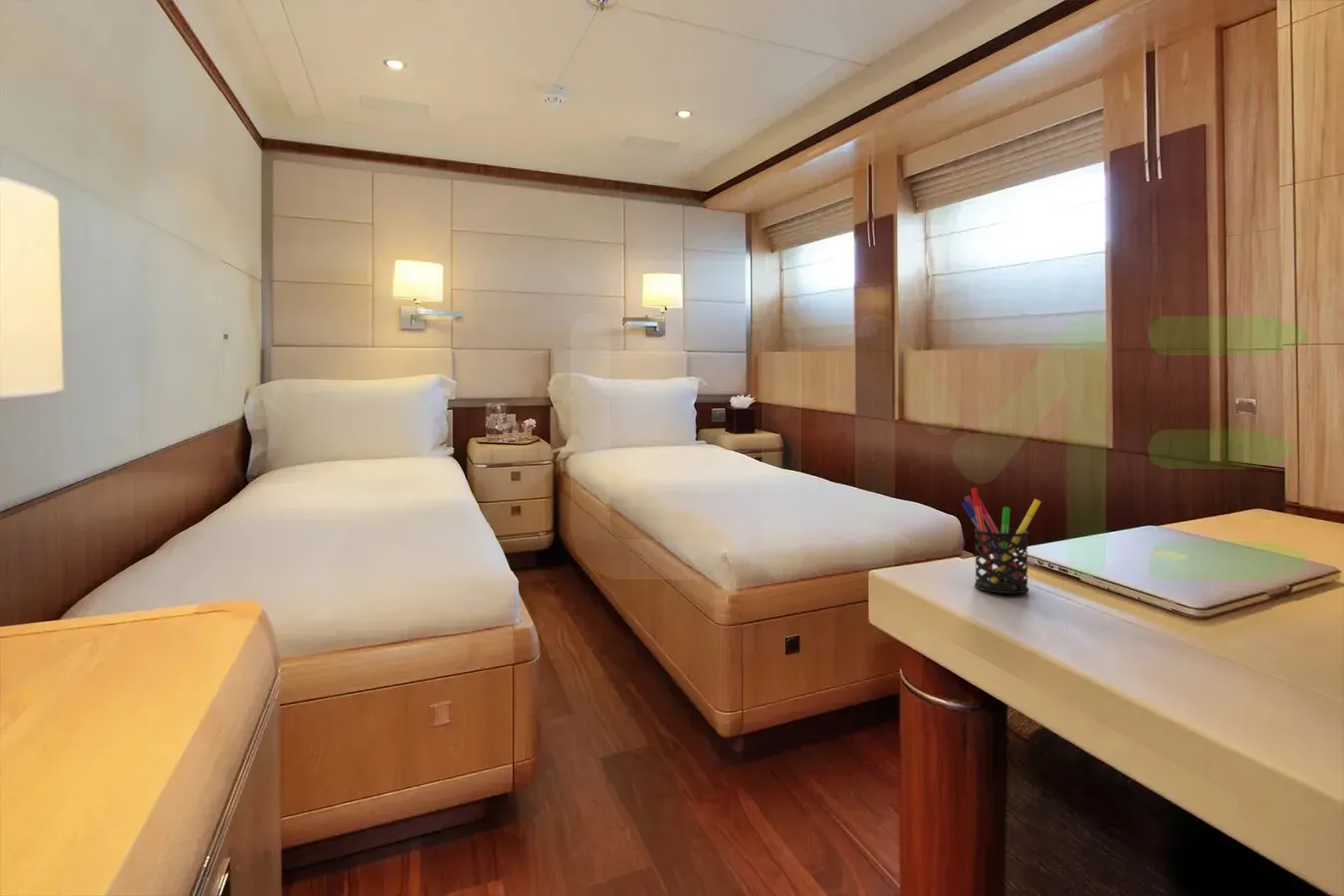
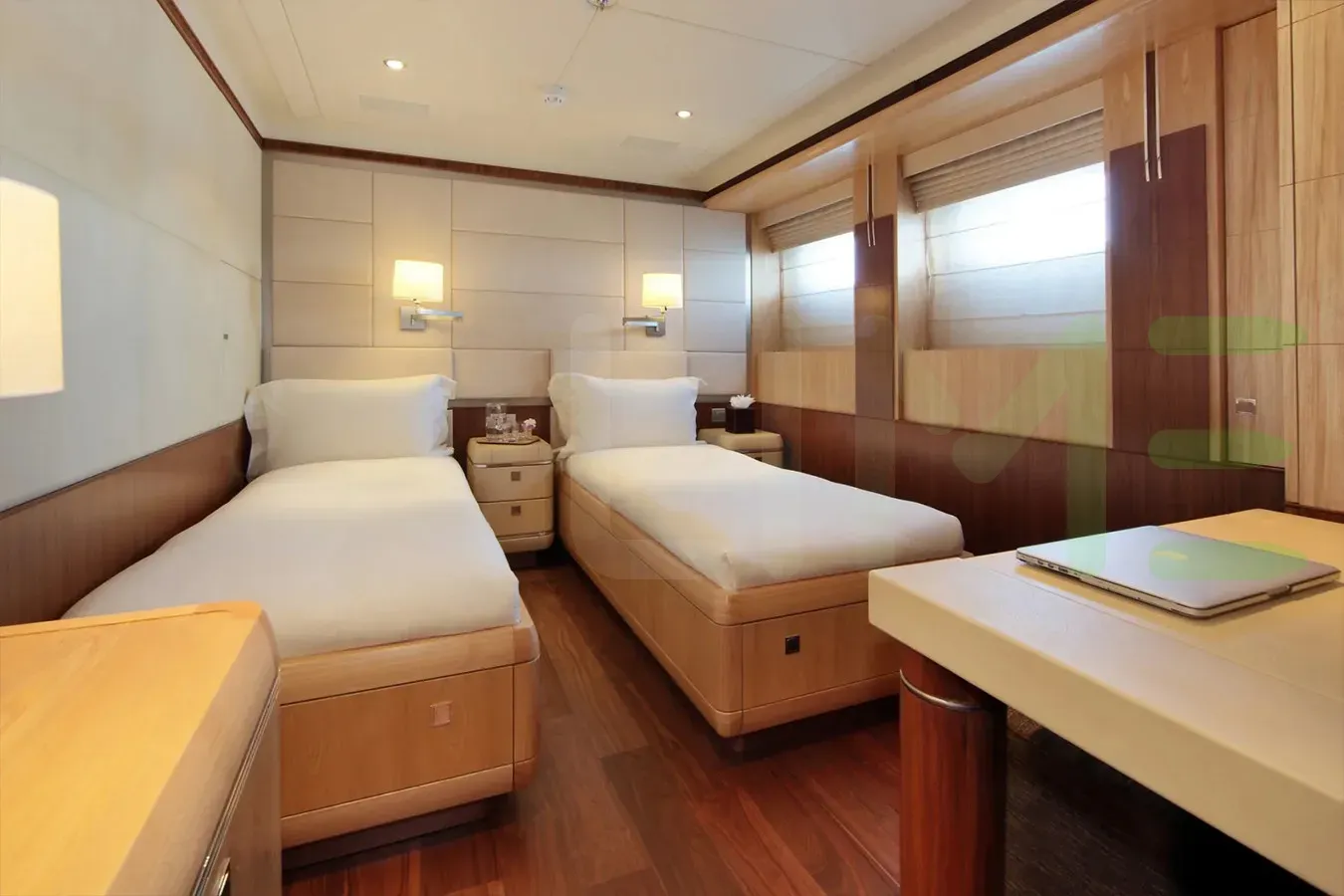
- pen holder (999, 539)
